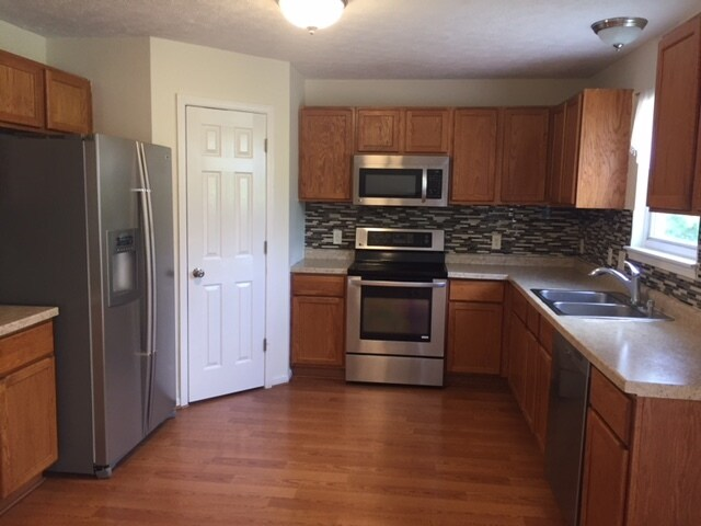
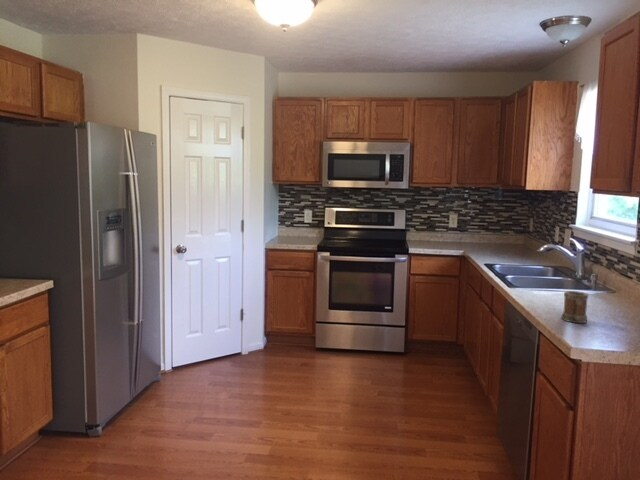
+ mug (575, 307)
